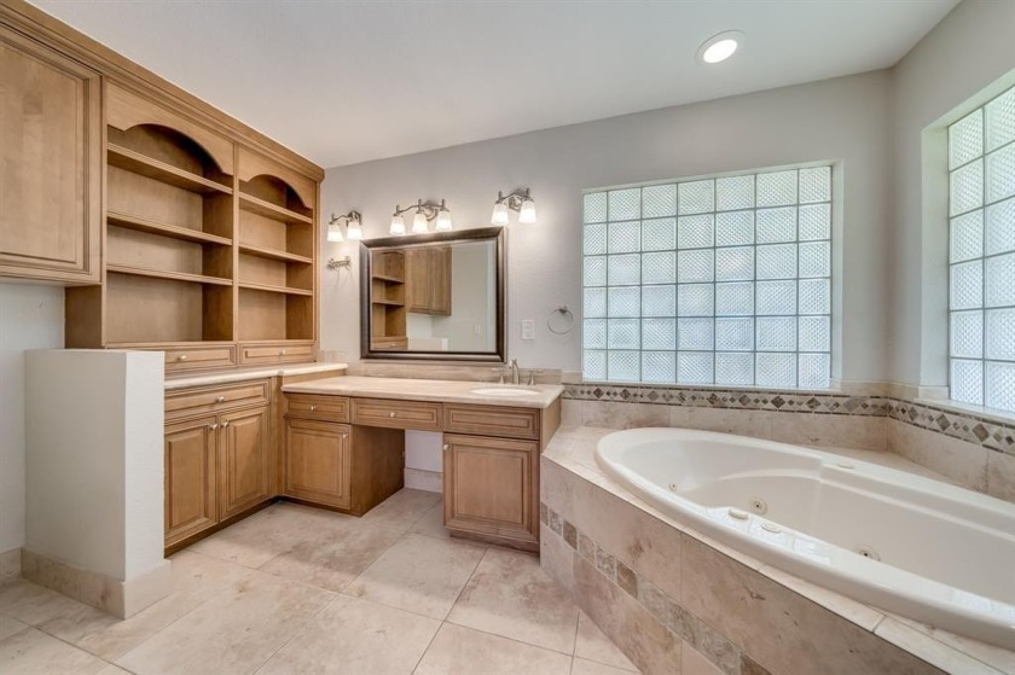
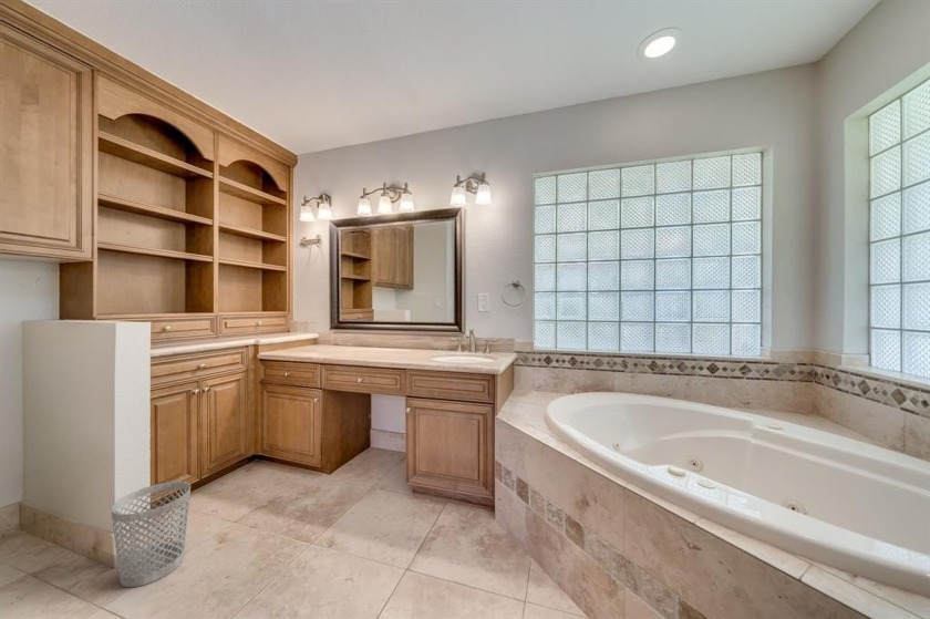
+ wastebasket (153, 532)
